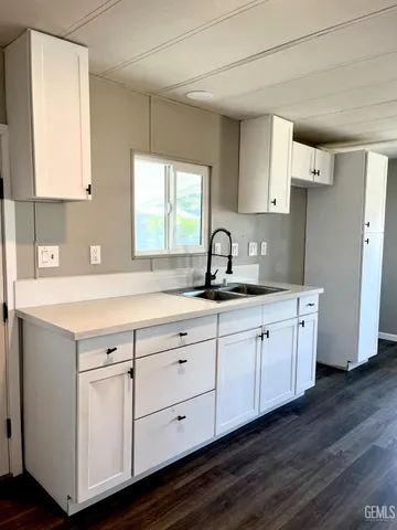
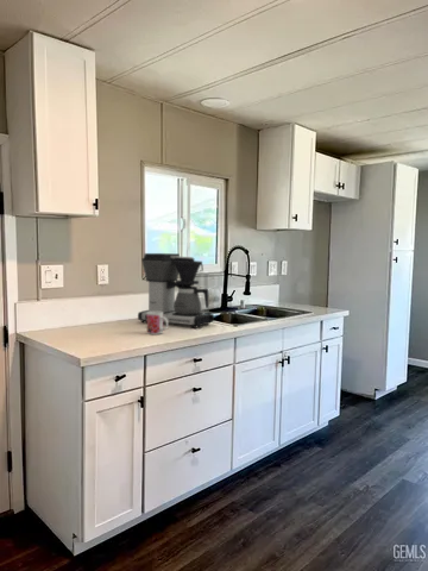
+ coffee maker (177, 287)
+ mug (157, 322)
